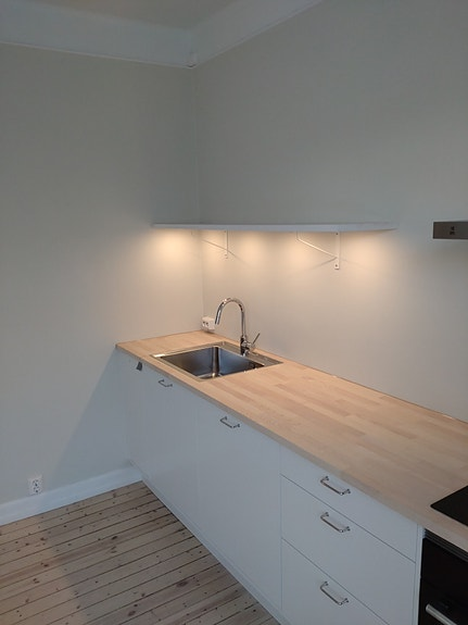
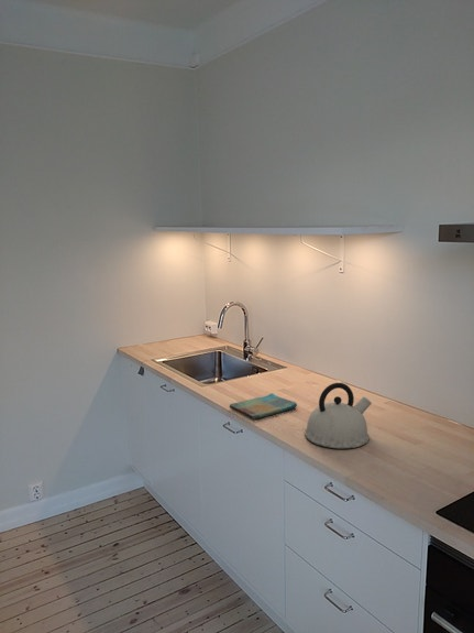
+ dish towel (263, 405)
+ kettle (340, 408)
